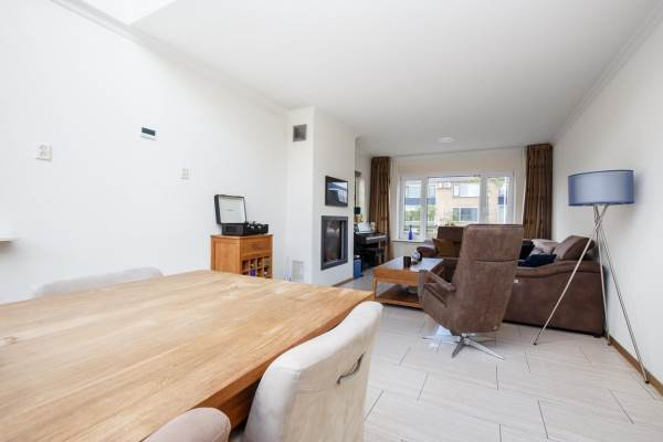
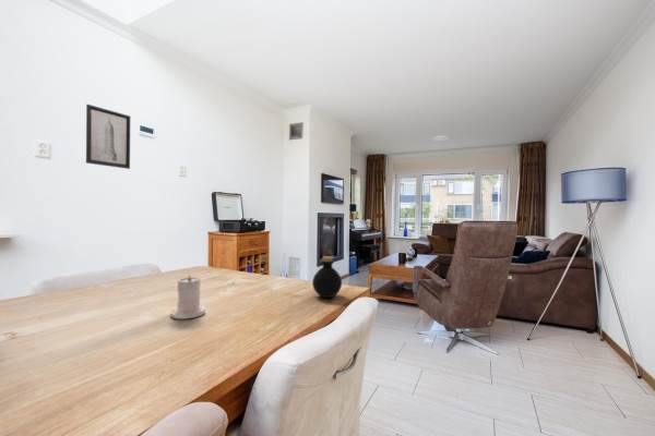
+ candle (188, 293)
+ bottle (326, 276)
+ wall art (109, 137)
